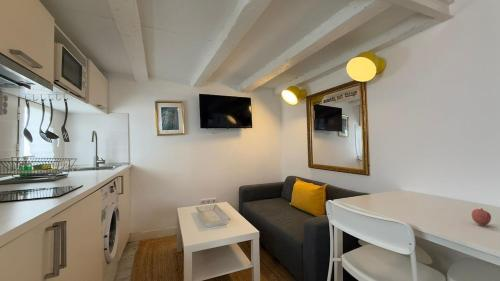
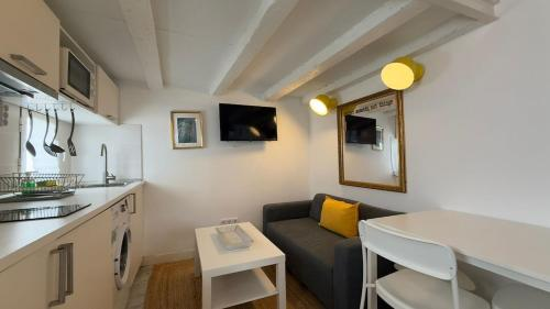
- fruit (481, 216)
